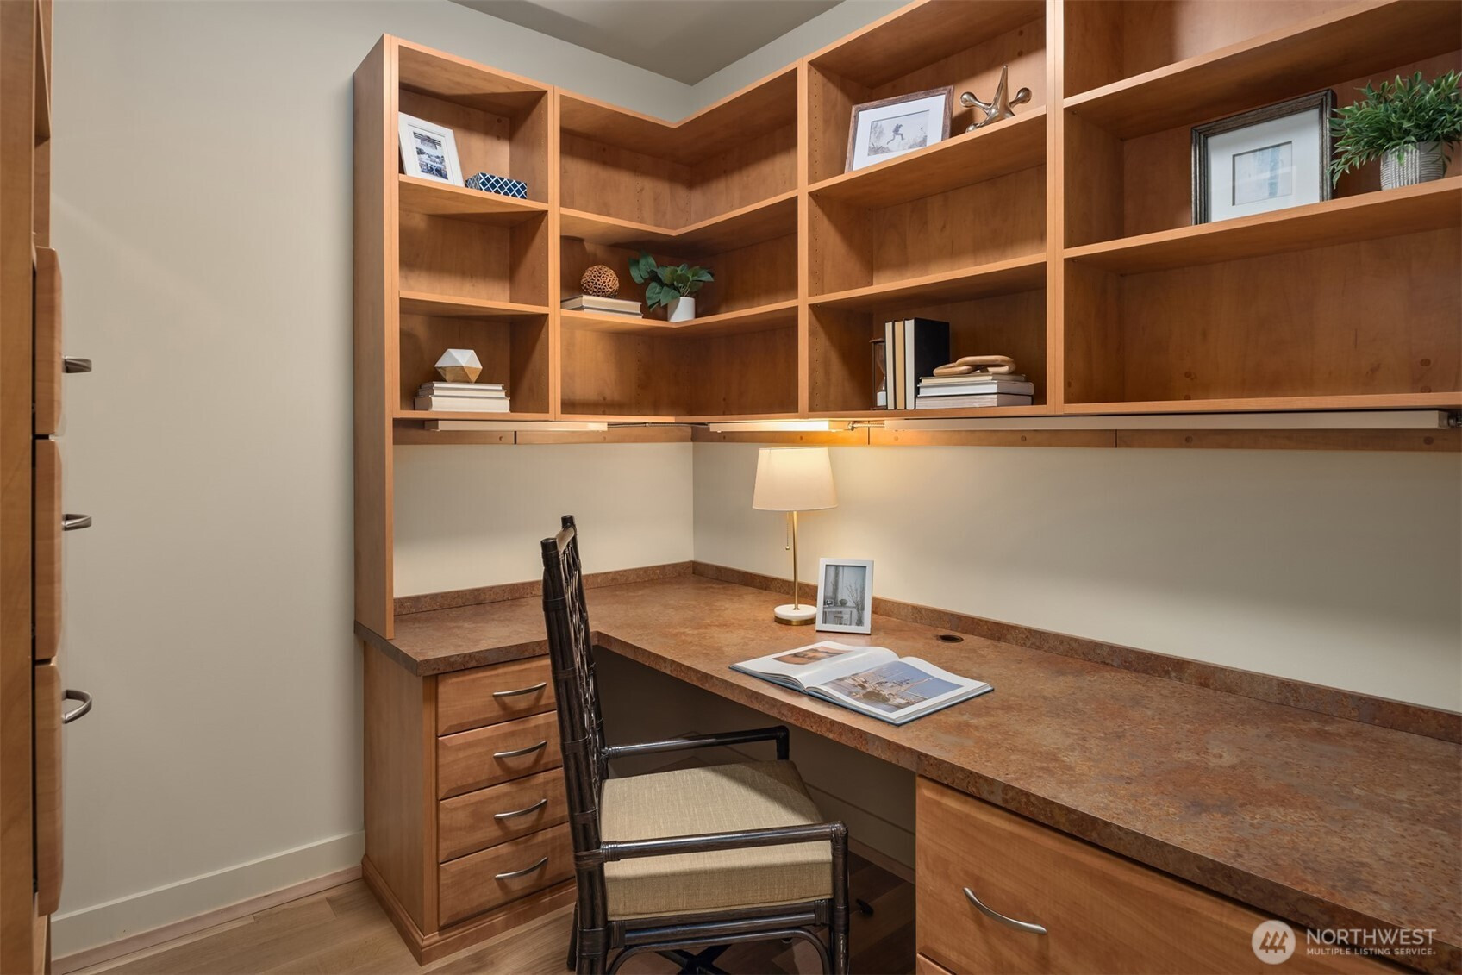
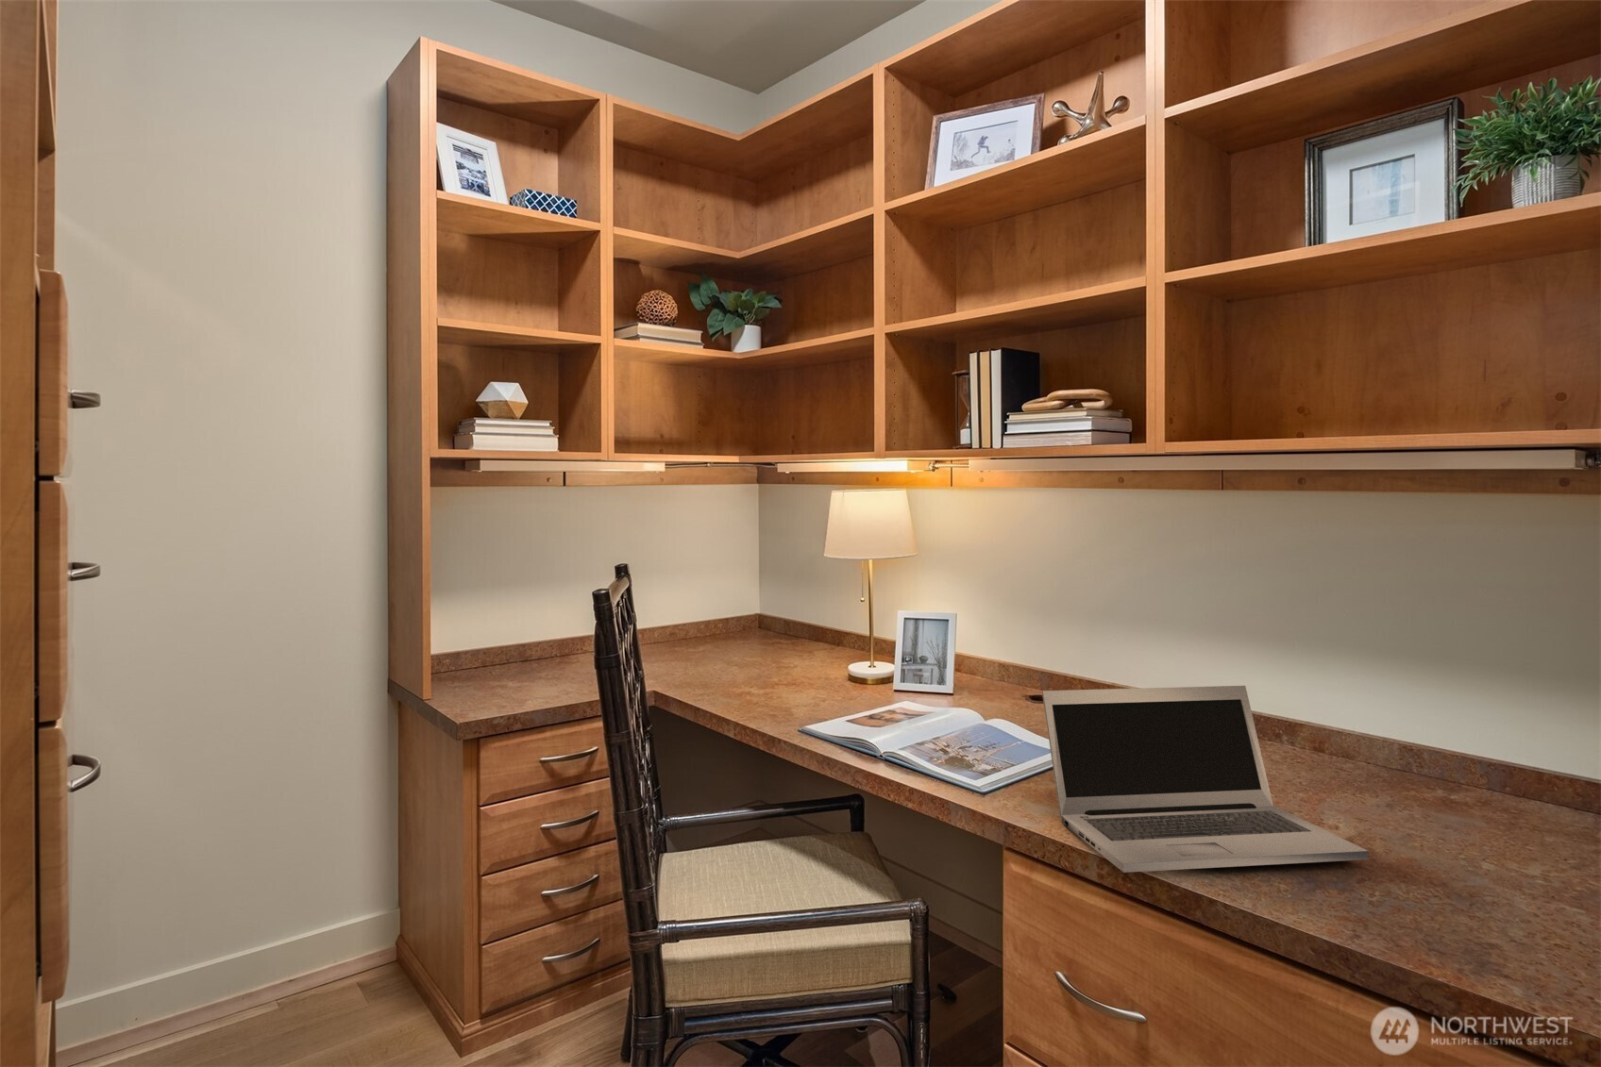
+ laptop (1190, 769)
